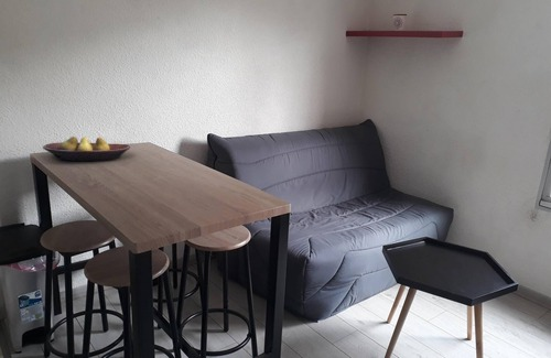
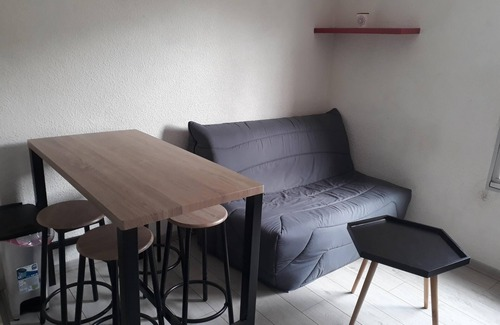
- fruit bowl (87, 148)
